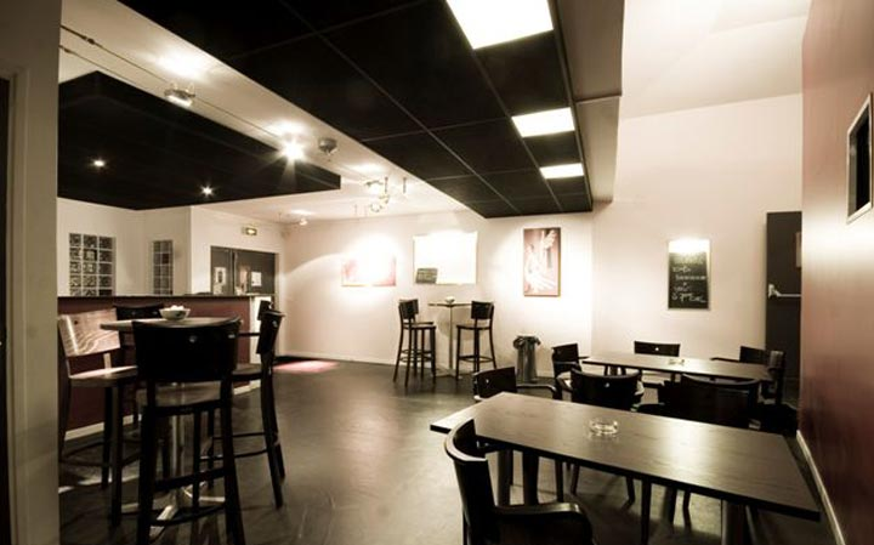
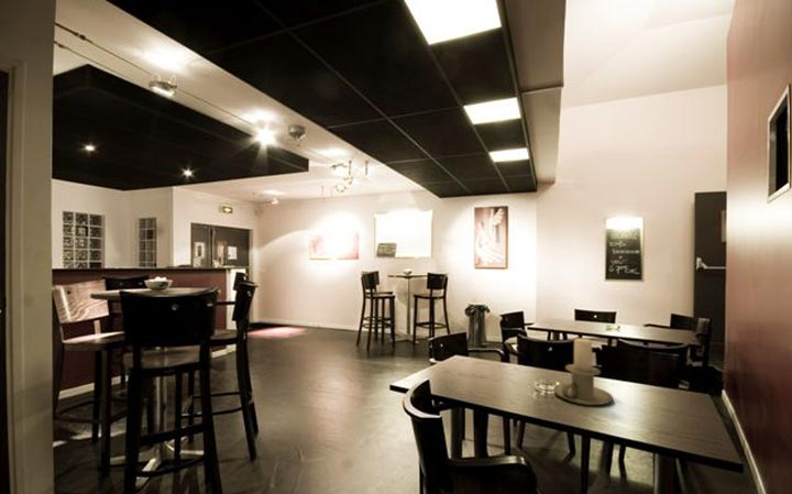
+ candle holder (582, 367)
